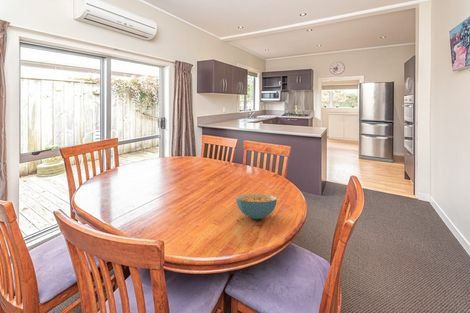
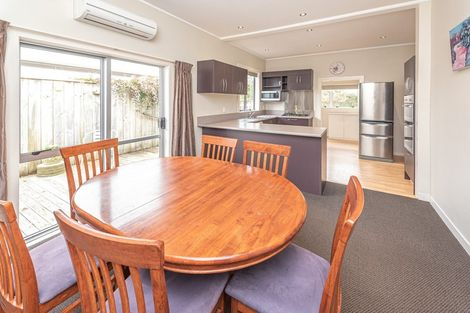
- cereal bowl (256, 207)
